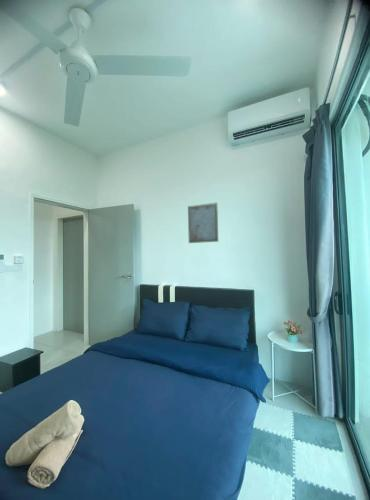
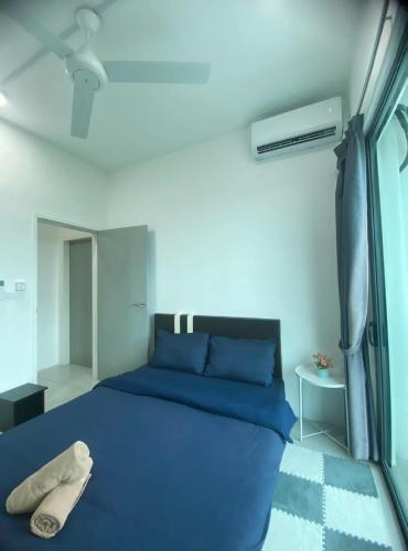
- wall art (202, 223)
